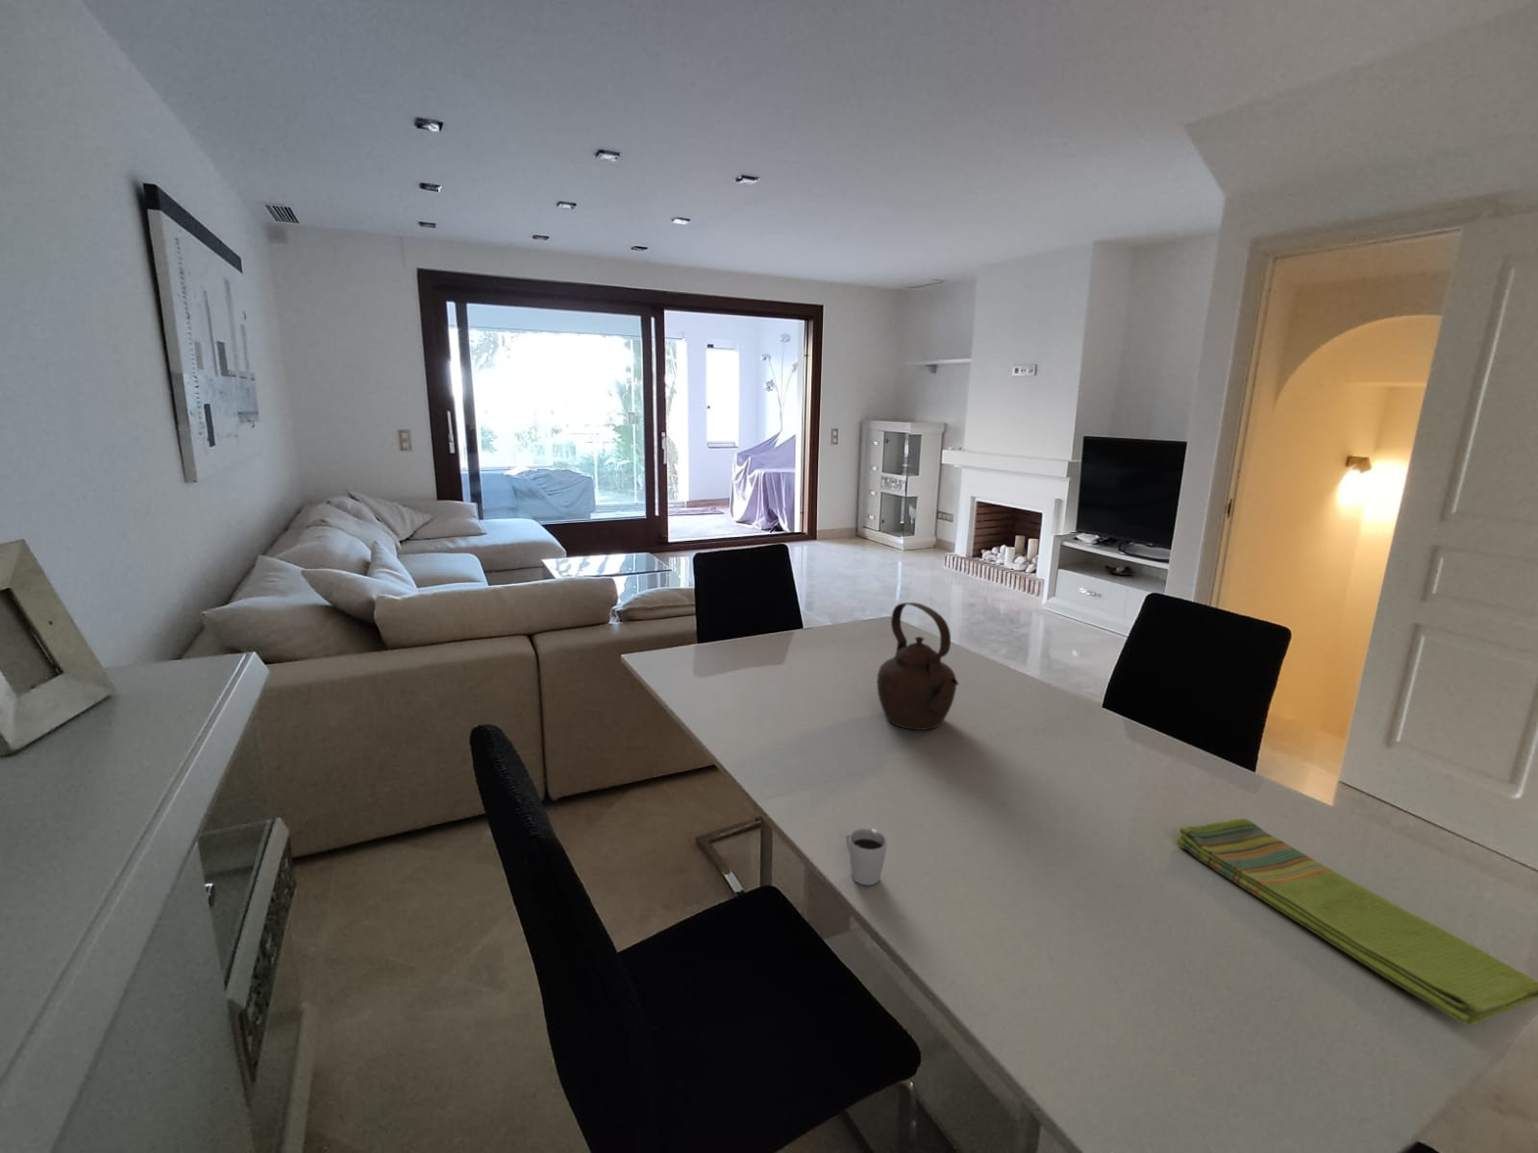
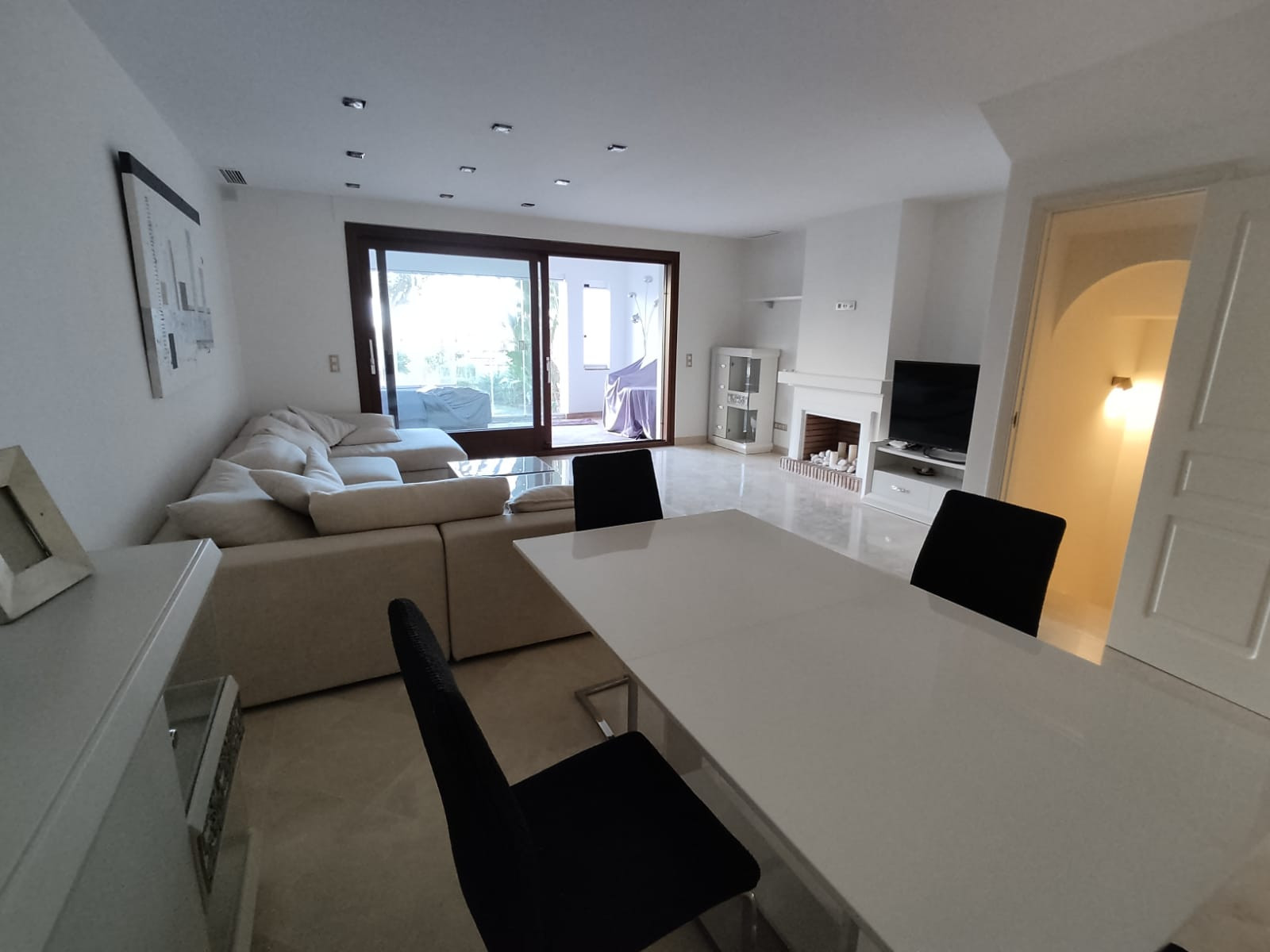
- cup (863, 842)
- teapot (923, 667)
- dish towel (1335, 900)
